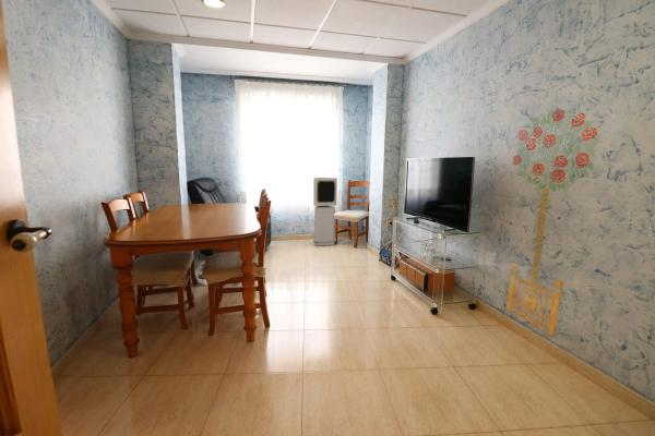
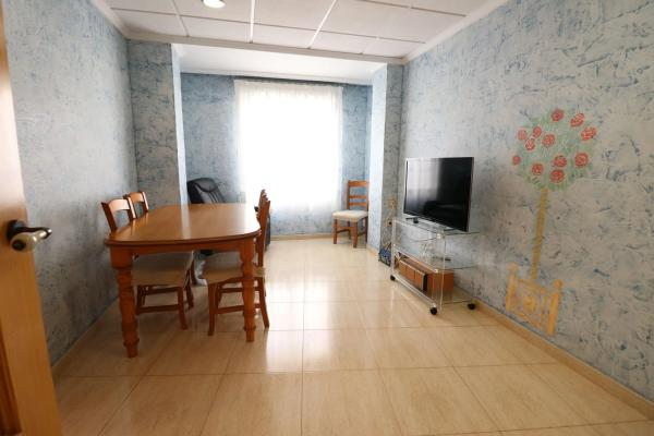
- air purifier (323, 210)
